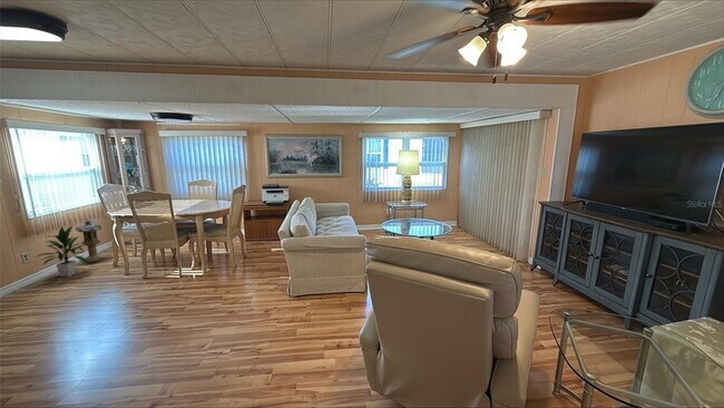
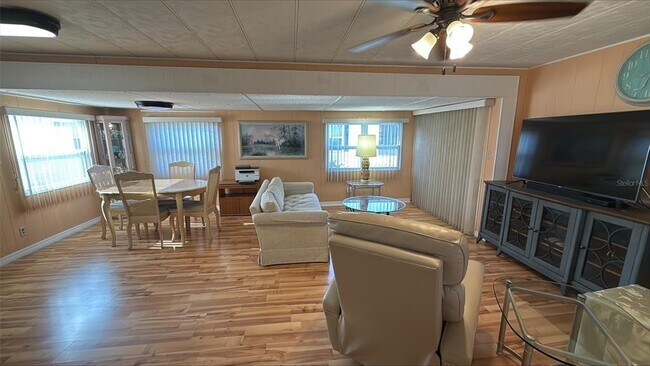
- lantern (90, 240)
- indoor plant (65, 251)
